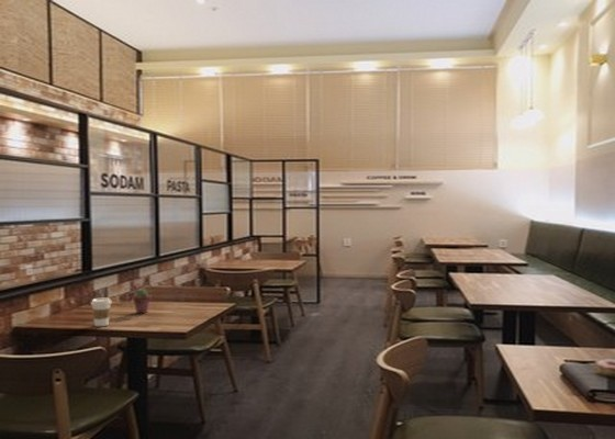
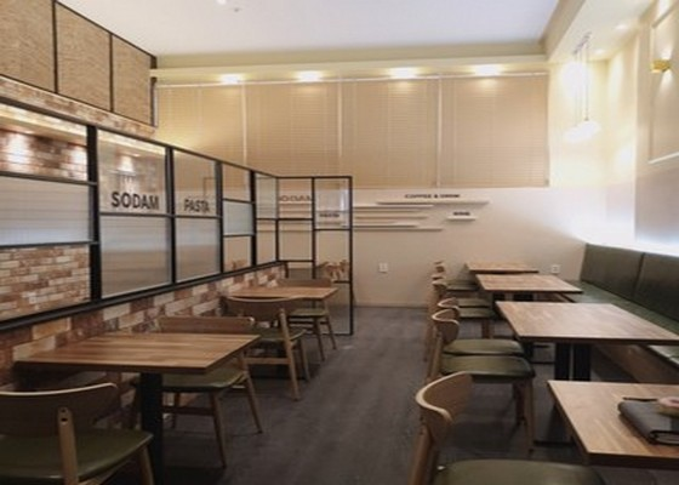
- coffee cup (101, 312)
- potted succulent (142, 300)
